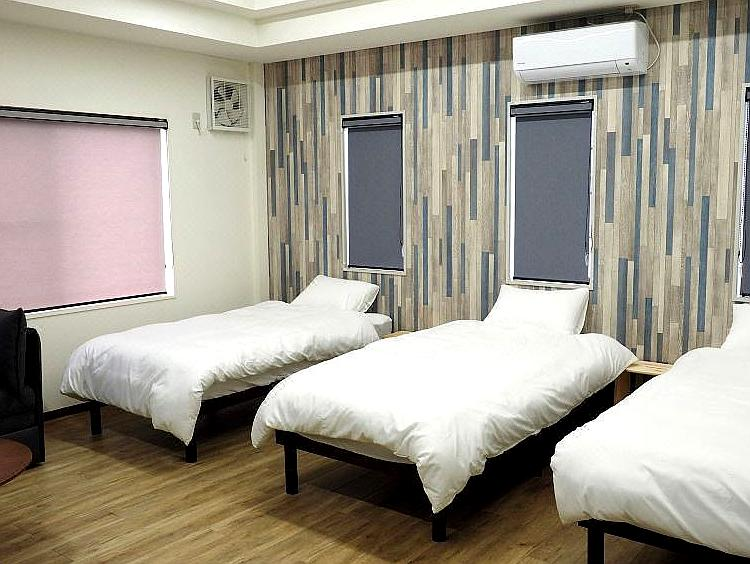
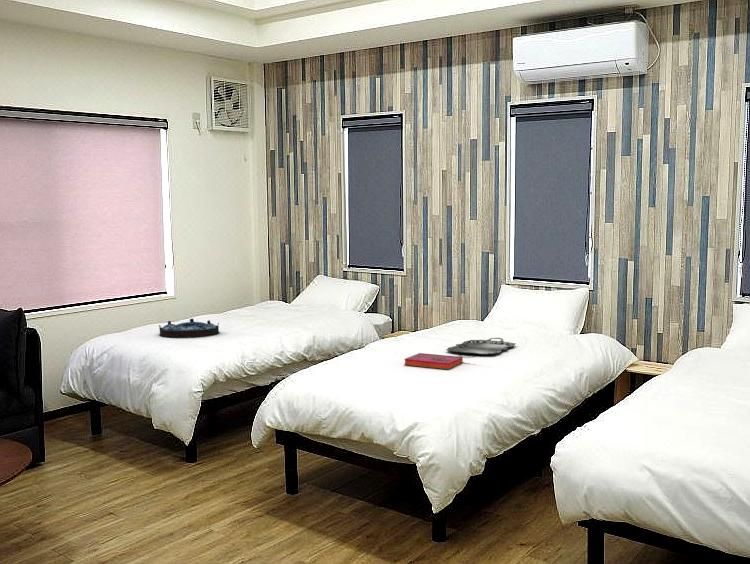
+ serving tray (481, 346)
+ serving tray (189, 327)
+ hardback book (433, 360)
